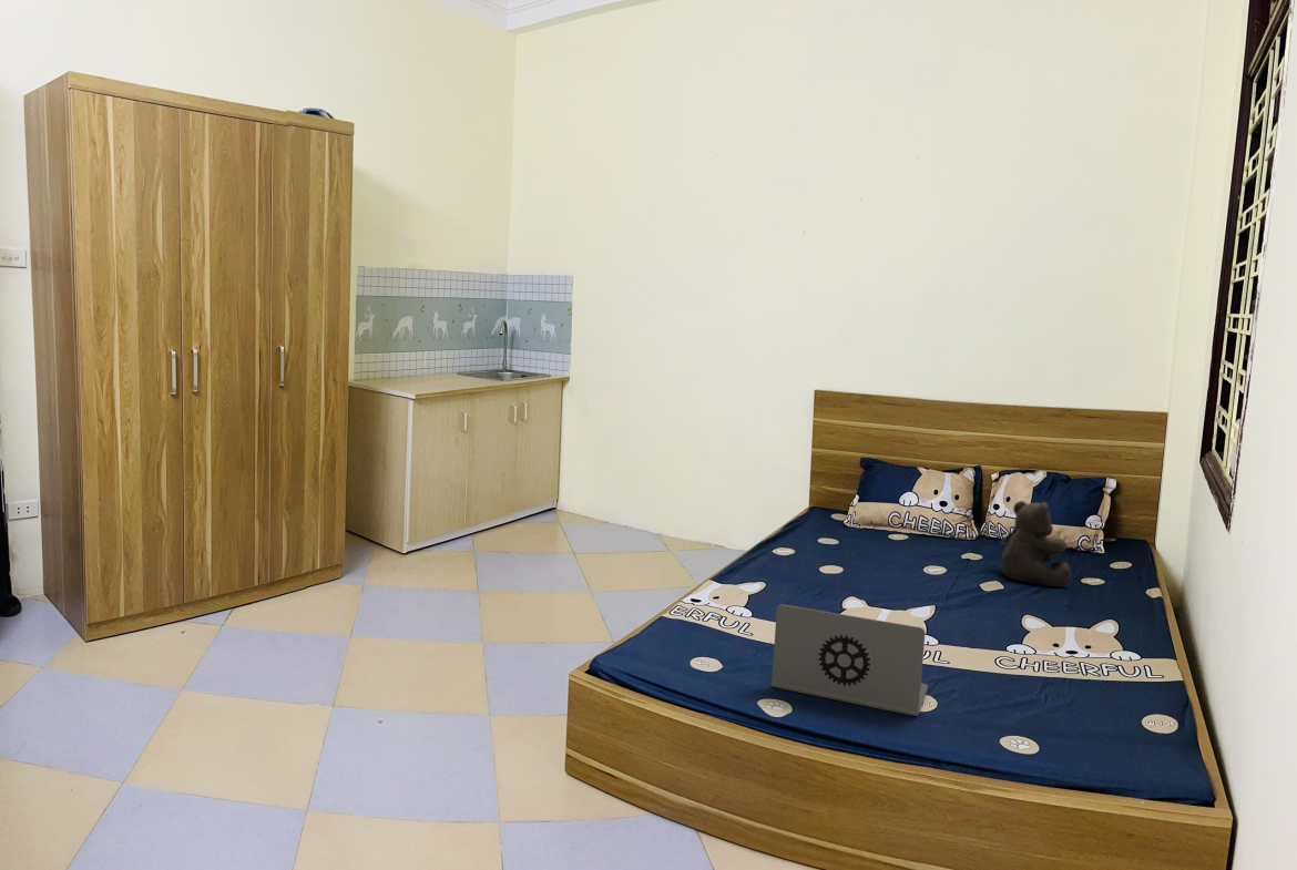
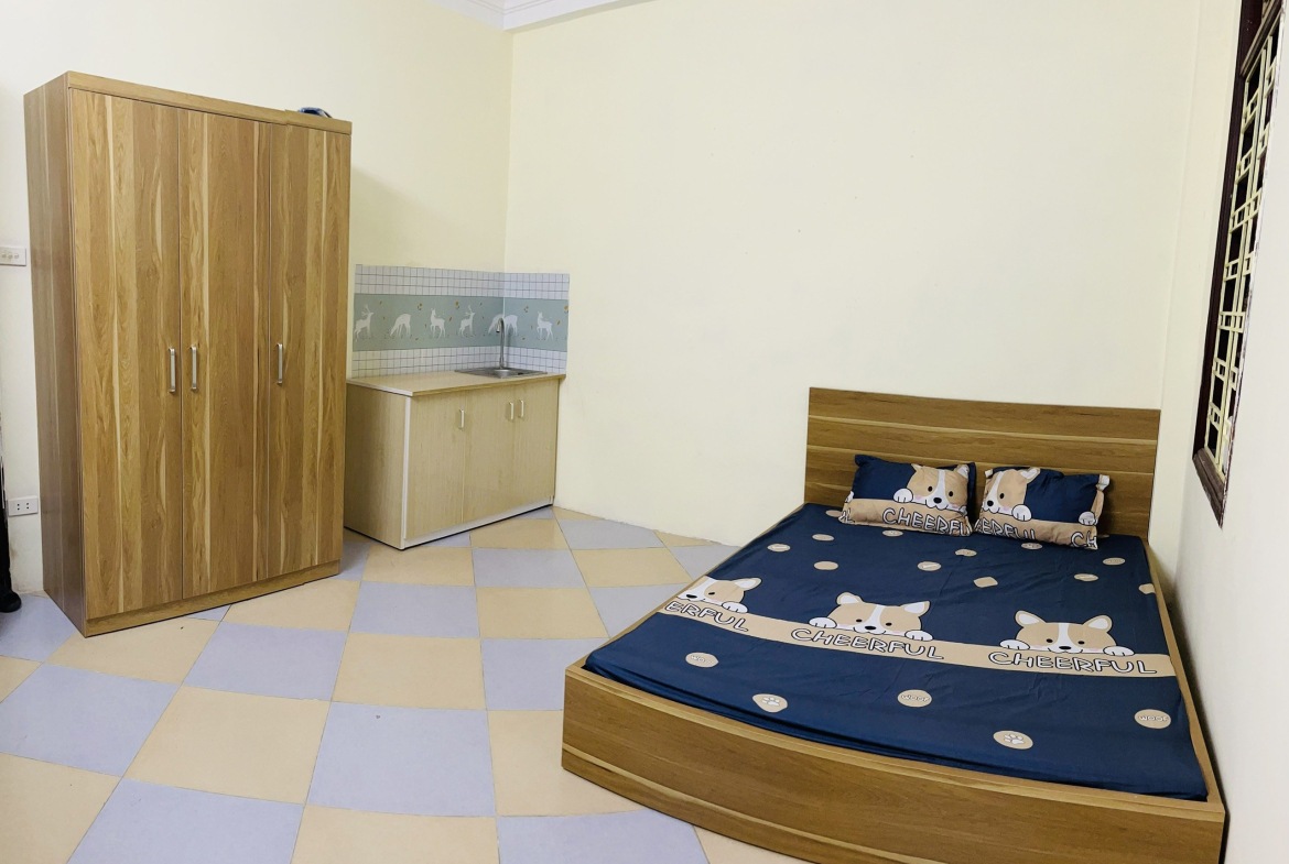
- teddy bear (1034, 540)
- laptop (854, 646)
